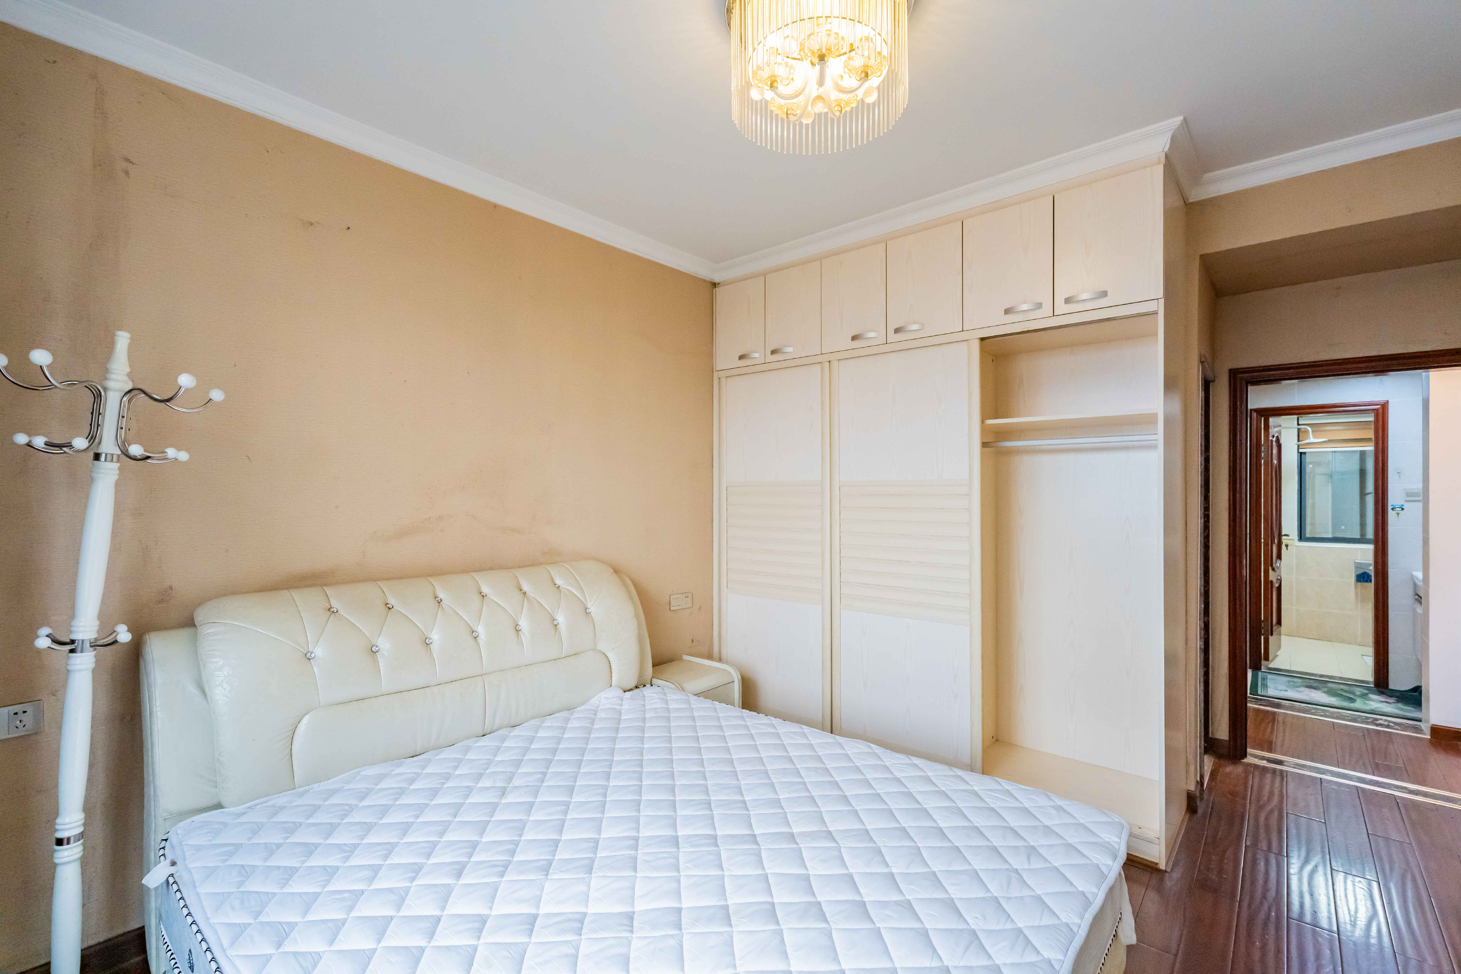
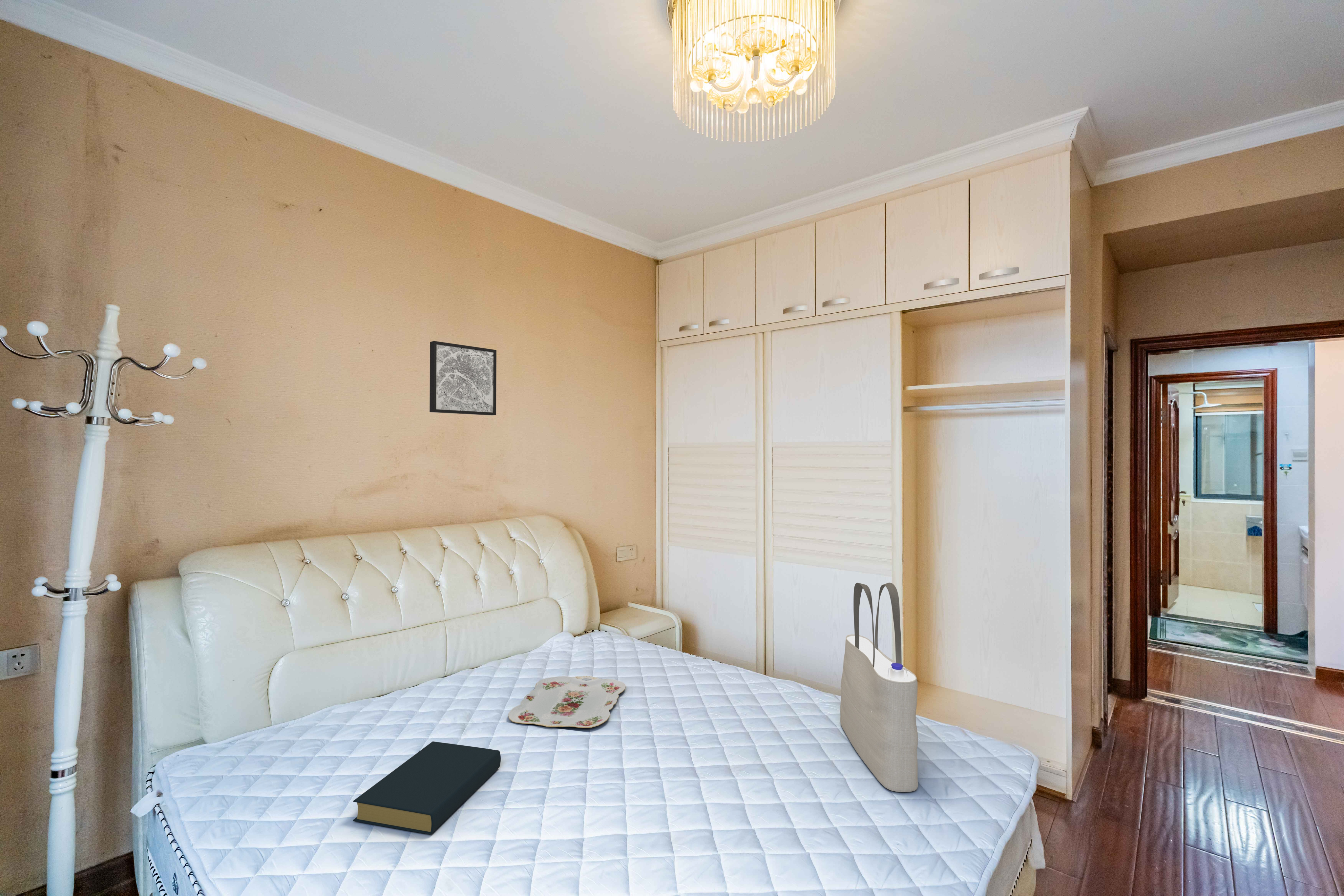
+ hardback book (432, 783)
+ tote bag (875, 667)
+ serving tray (570, 701)
+ wall art (464, 380)
